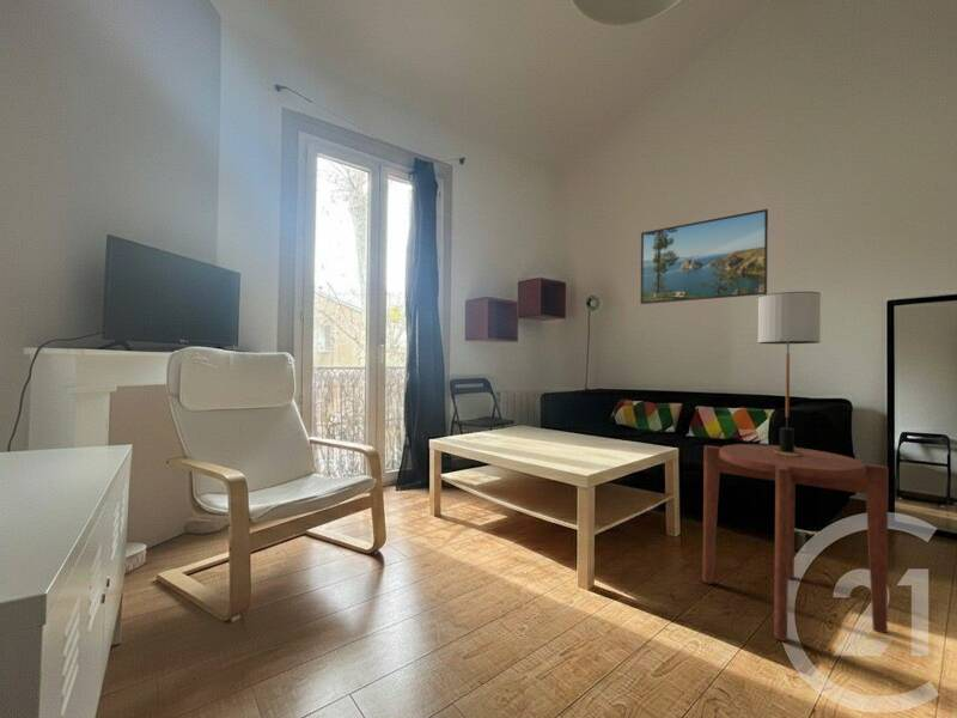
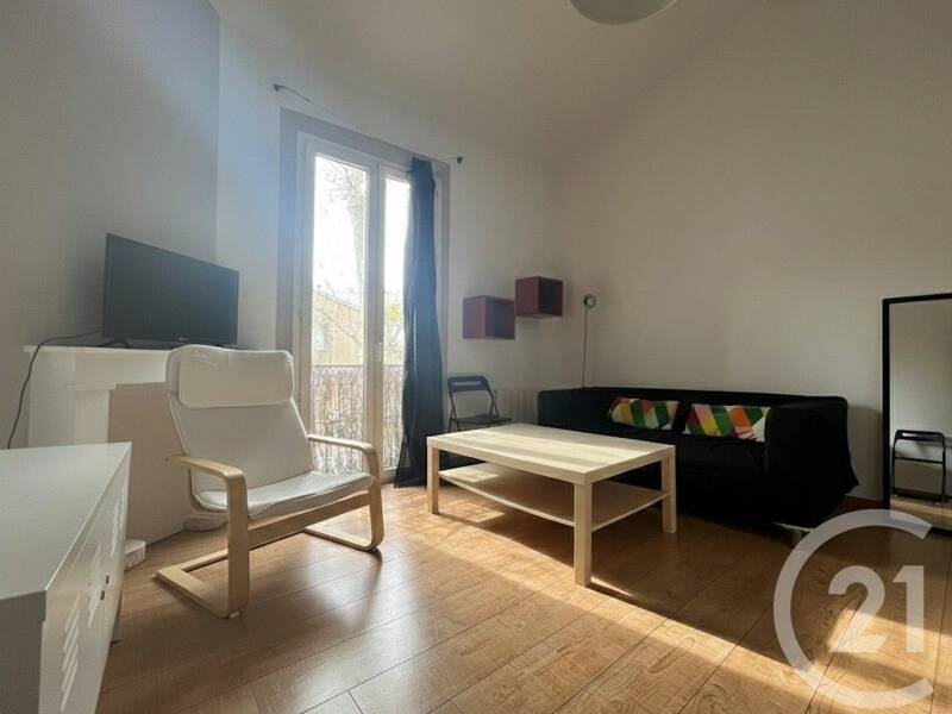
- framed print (699, 260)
- table lamp (787, 373)
- side table (786, 529)
